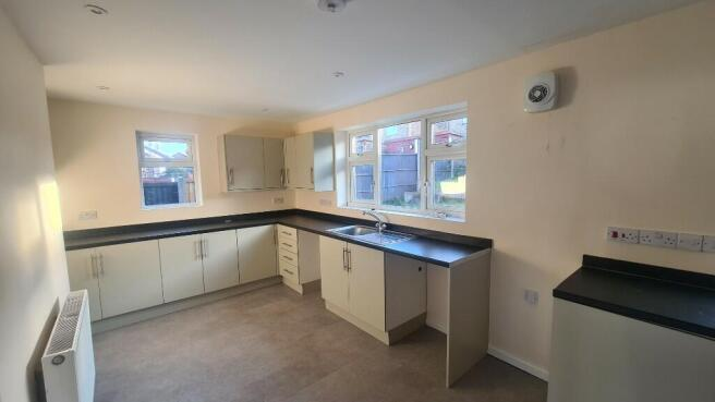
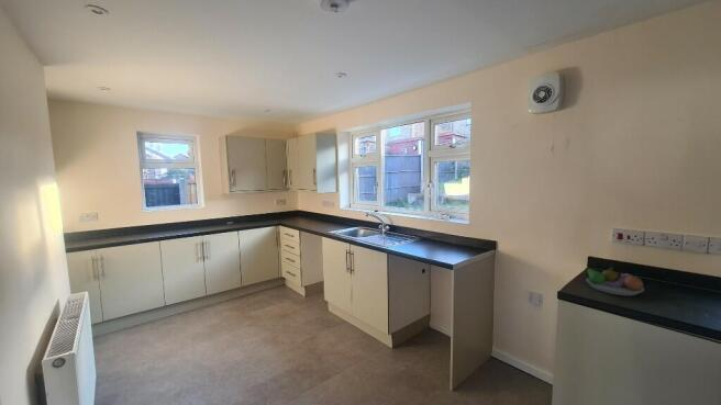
+ fruit bowl (611, 279)
